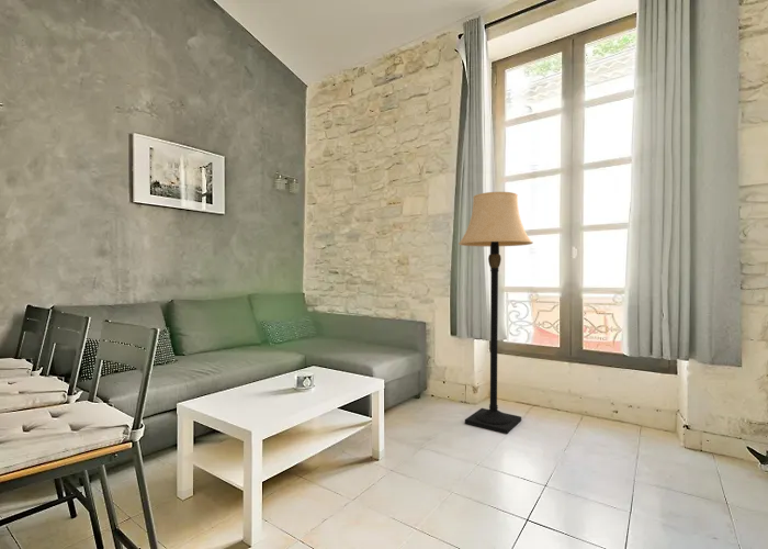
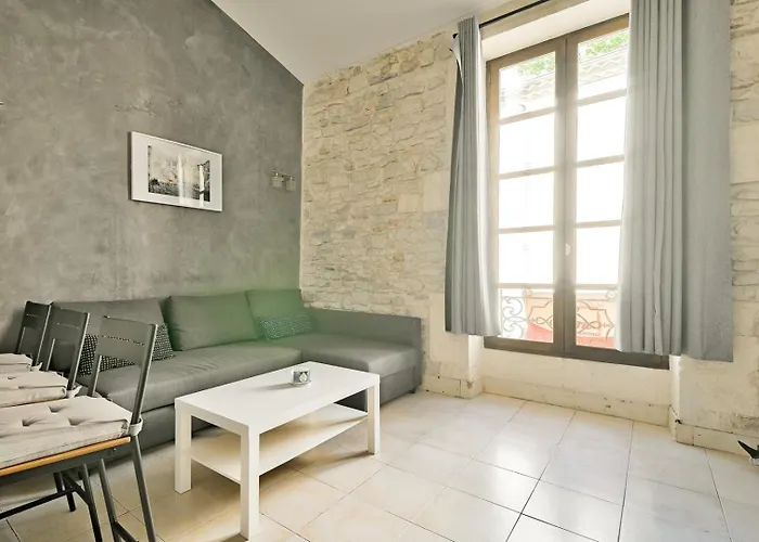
- lamp (494, 309)
